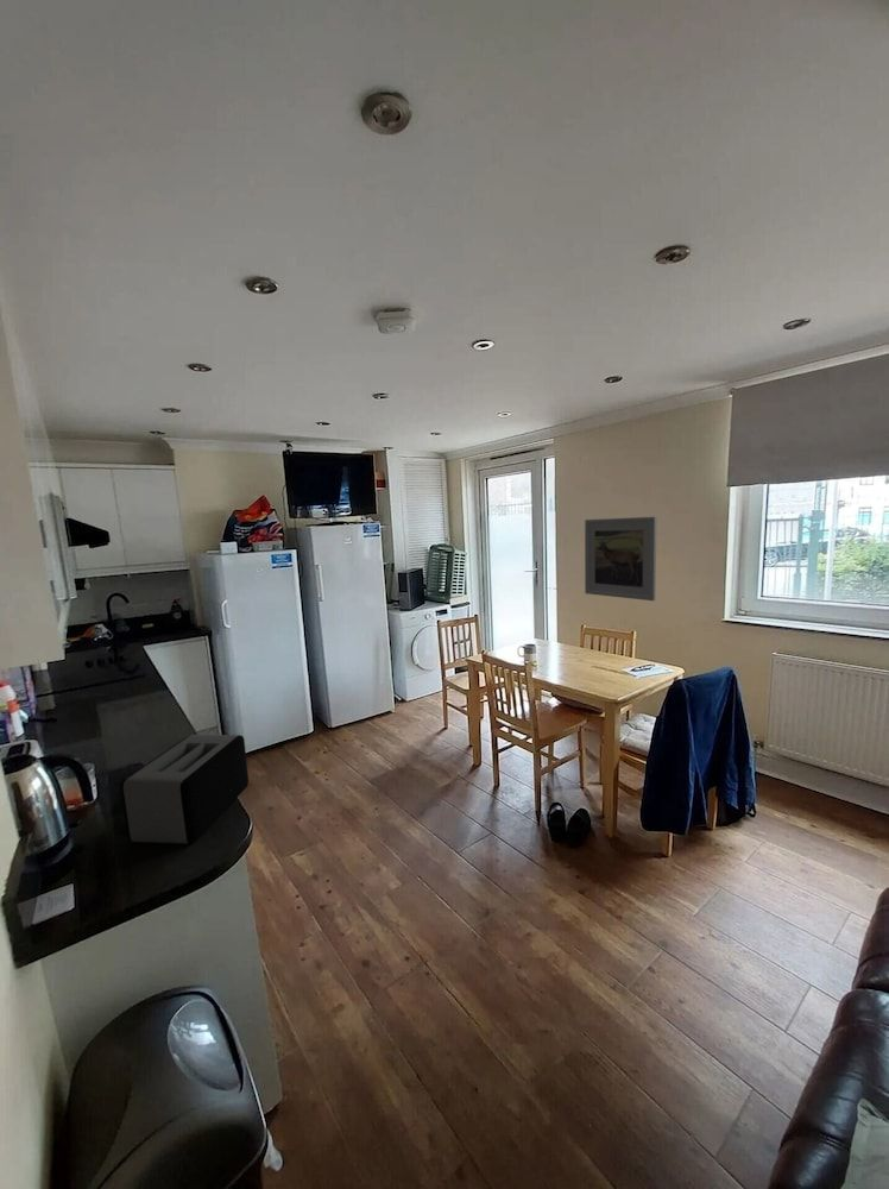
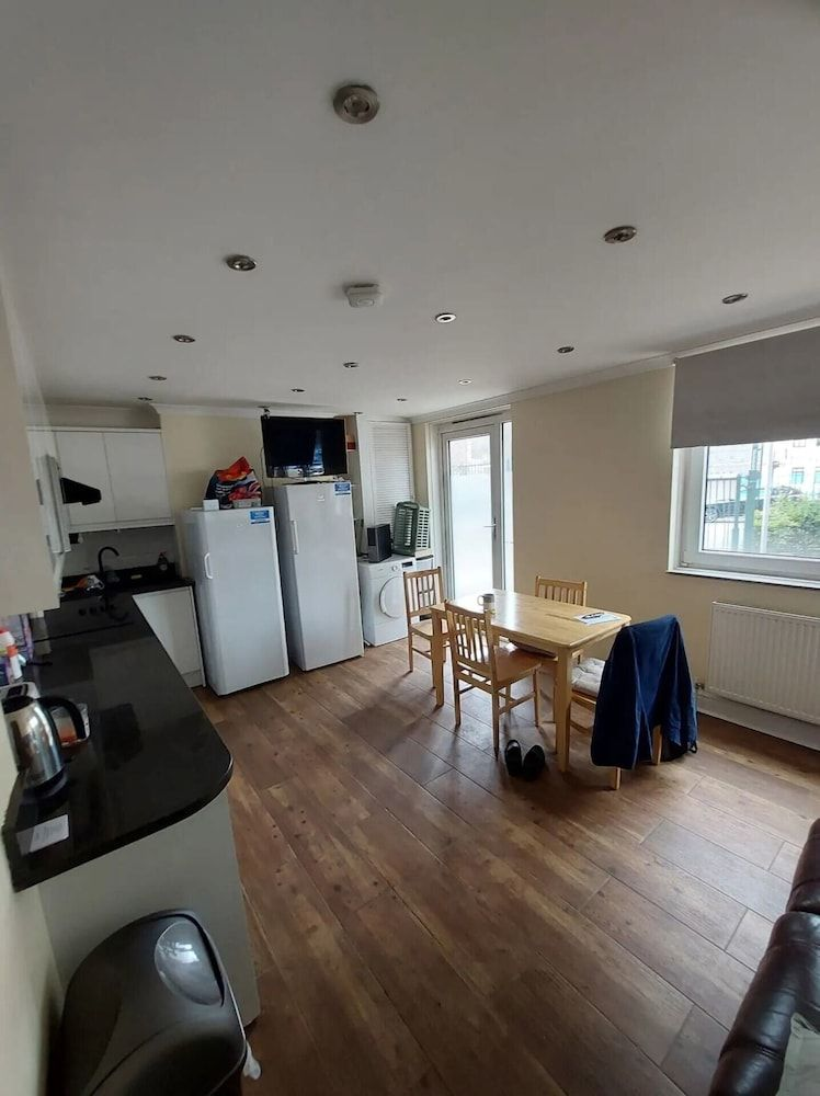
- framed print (618, 558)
- toaster (190, 784)
